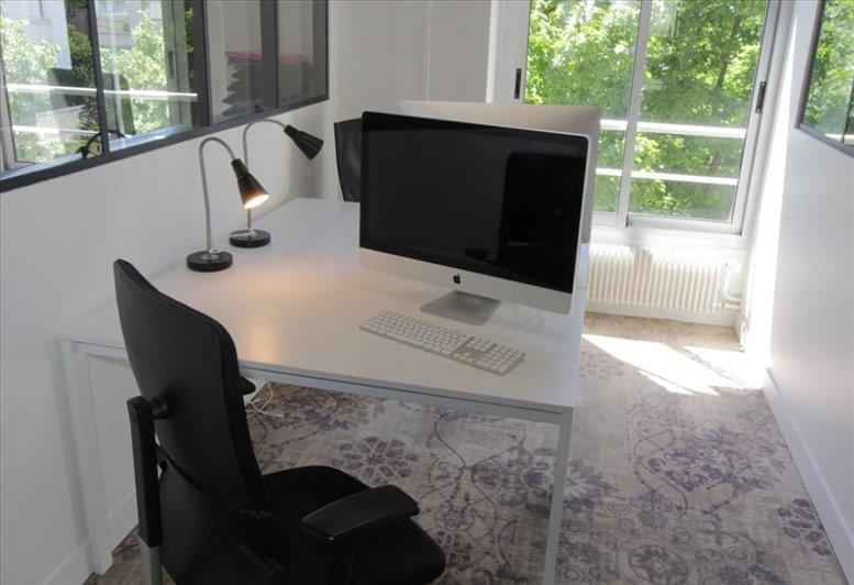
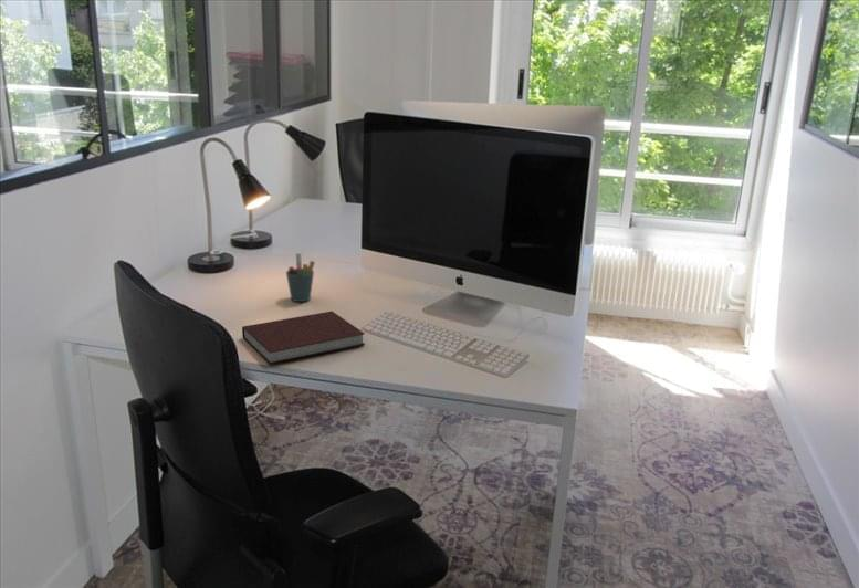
+ notebook (303, 335)
+ pen holder (300, 277)
